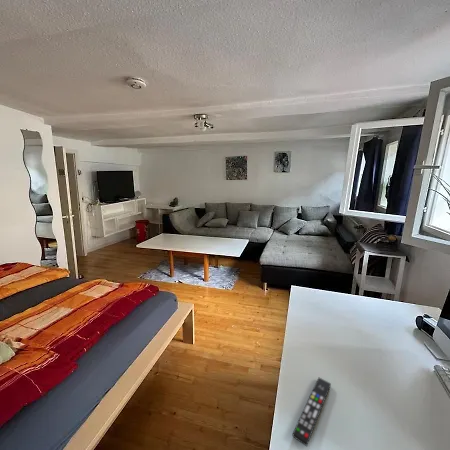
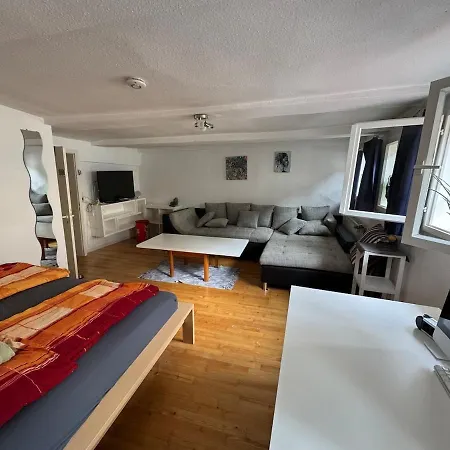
- remote control (313, 406)
